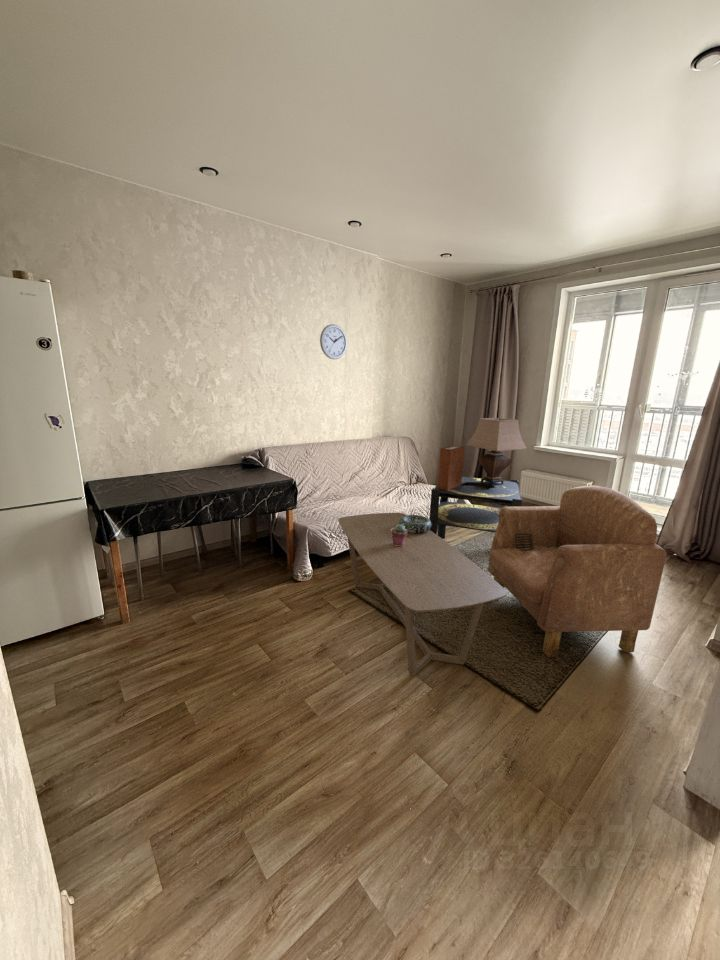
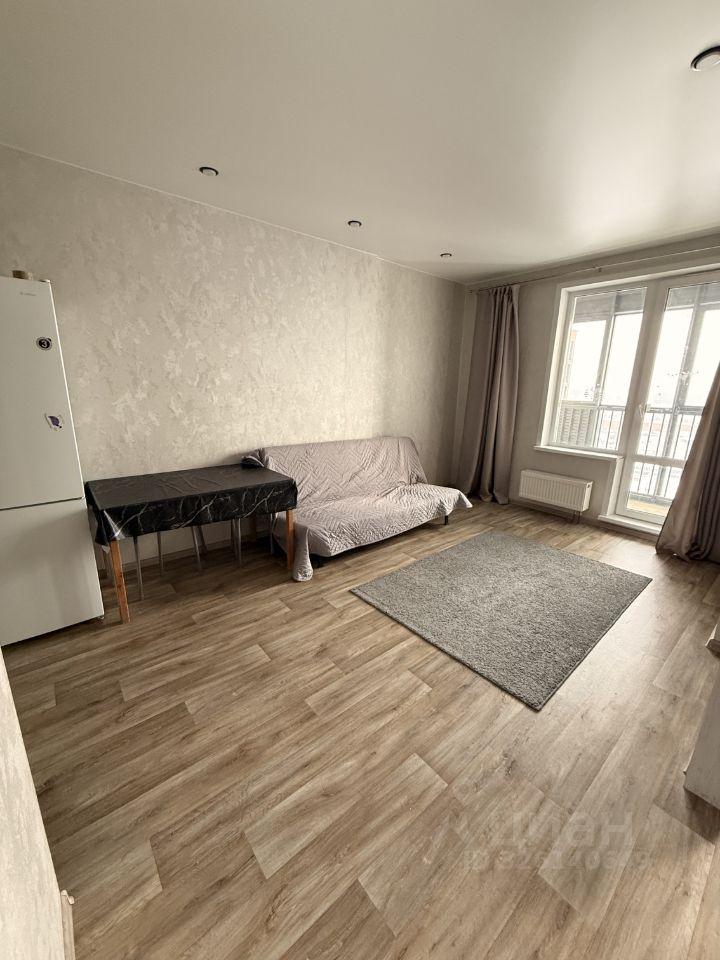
- table lamp (495, 449)
- decorative bowl (415, 523)
- potted succulent (398, 534)
- book (451, 465)
- armchair (558, 556)
- side table (473, 521)
- coffee table (403, 584)
- wall clock (334, 342)
